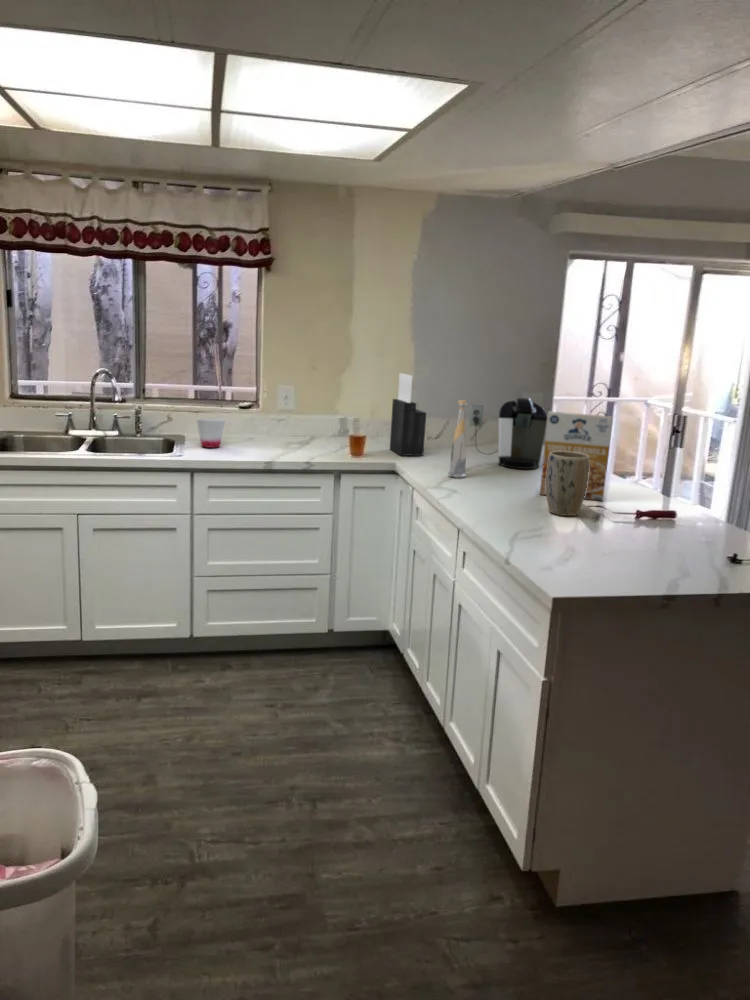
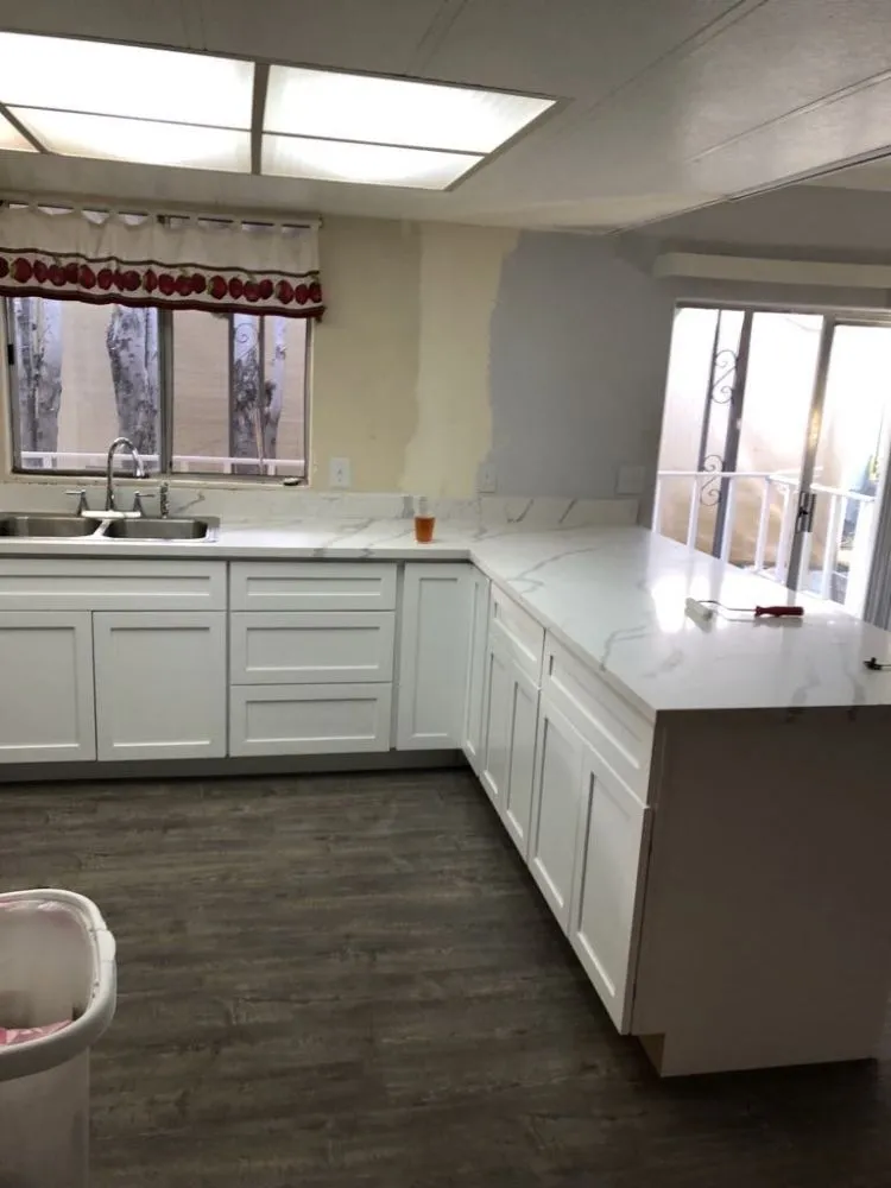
- cup (210, 433)
- bottle (459, 438)
- cereal box (576, 452)
- coffee maker (507, 430)
- knife block (411, 414)
- plant pot (566, 483)
